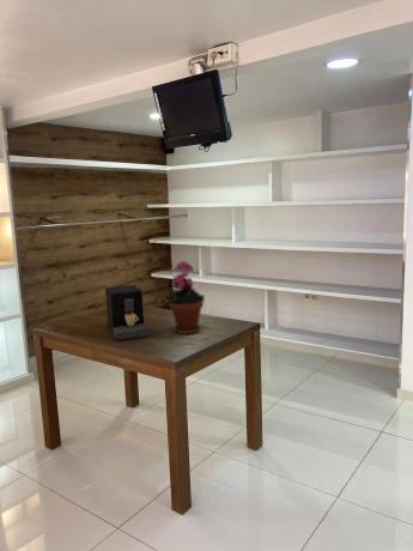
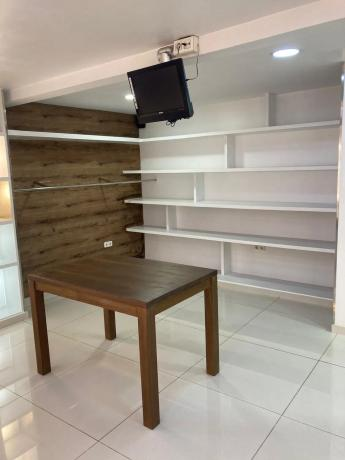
- potted plant (184, 296)
- coffee maker (126, 310)
